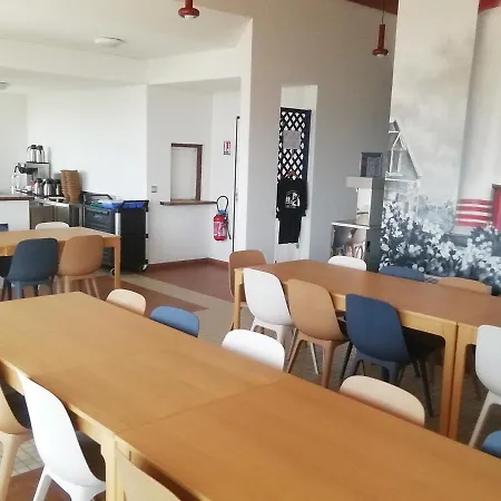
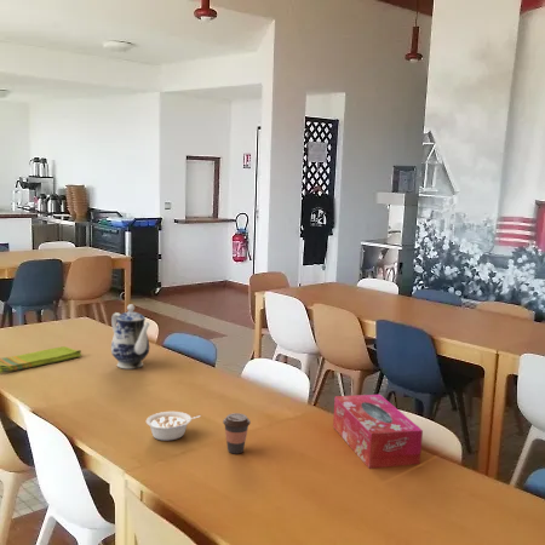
+ tissue box (374, 428)
+ coffee cup (236, 434)
+ dish towel (33, 357)
+ teapot (130, 334)
+ legume (170, 424)
